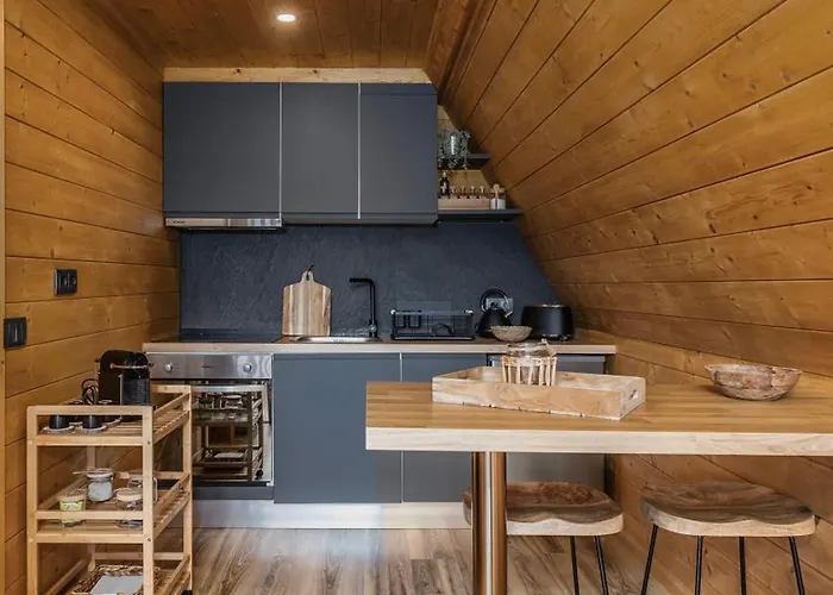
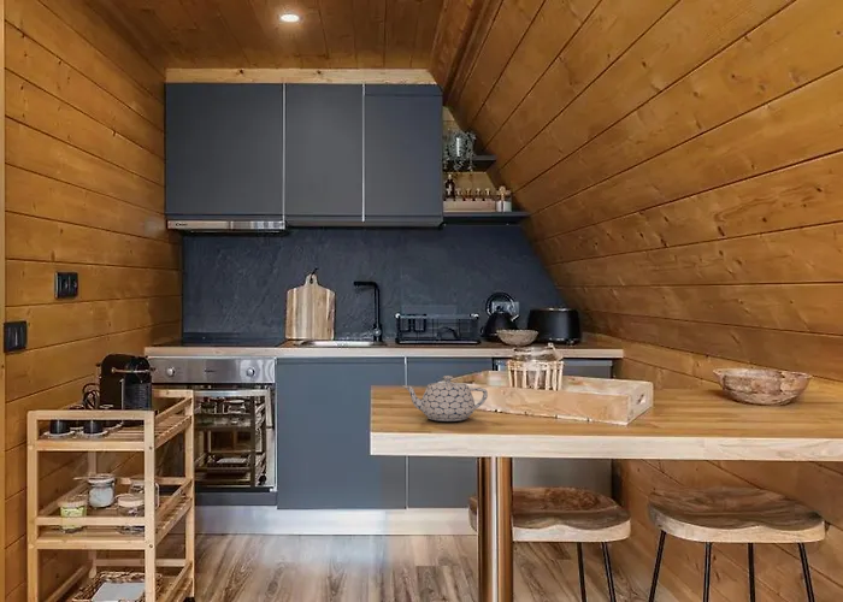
+ teapot (444, 397)
